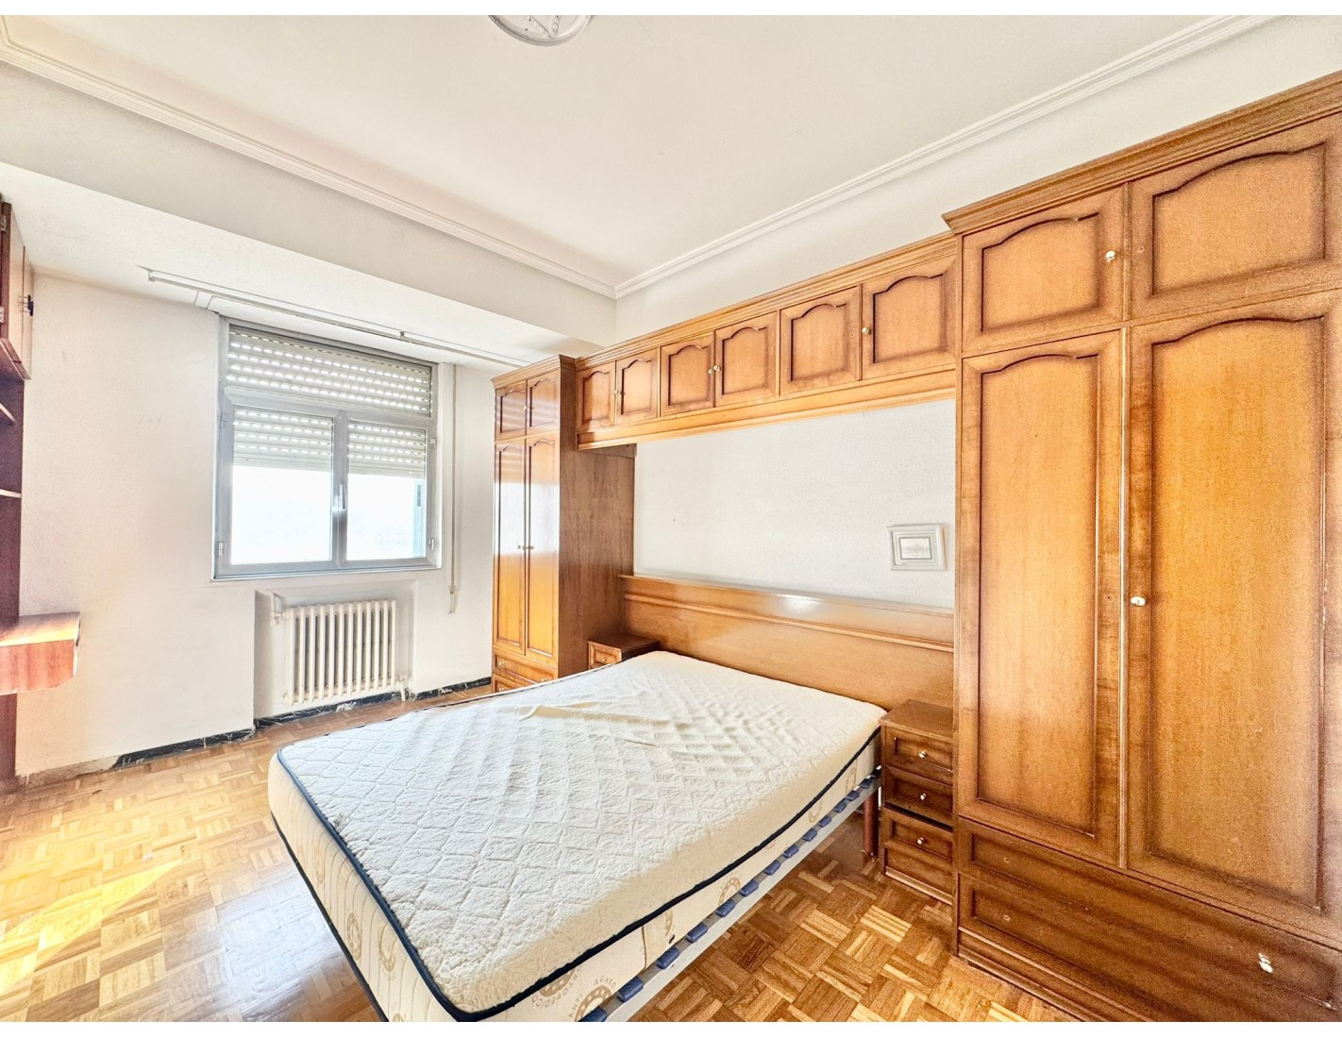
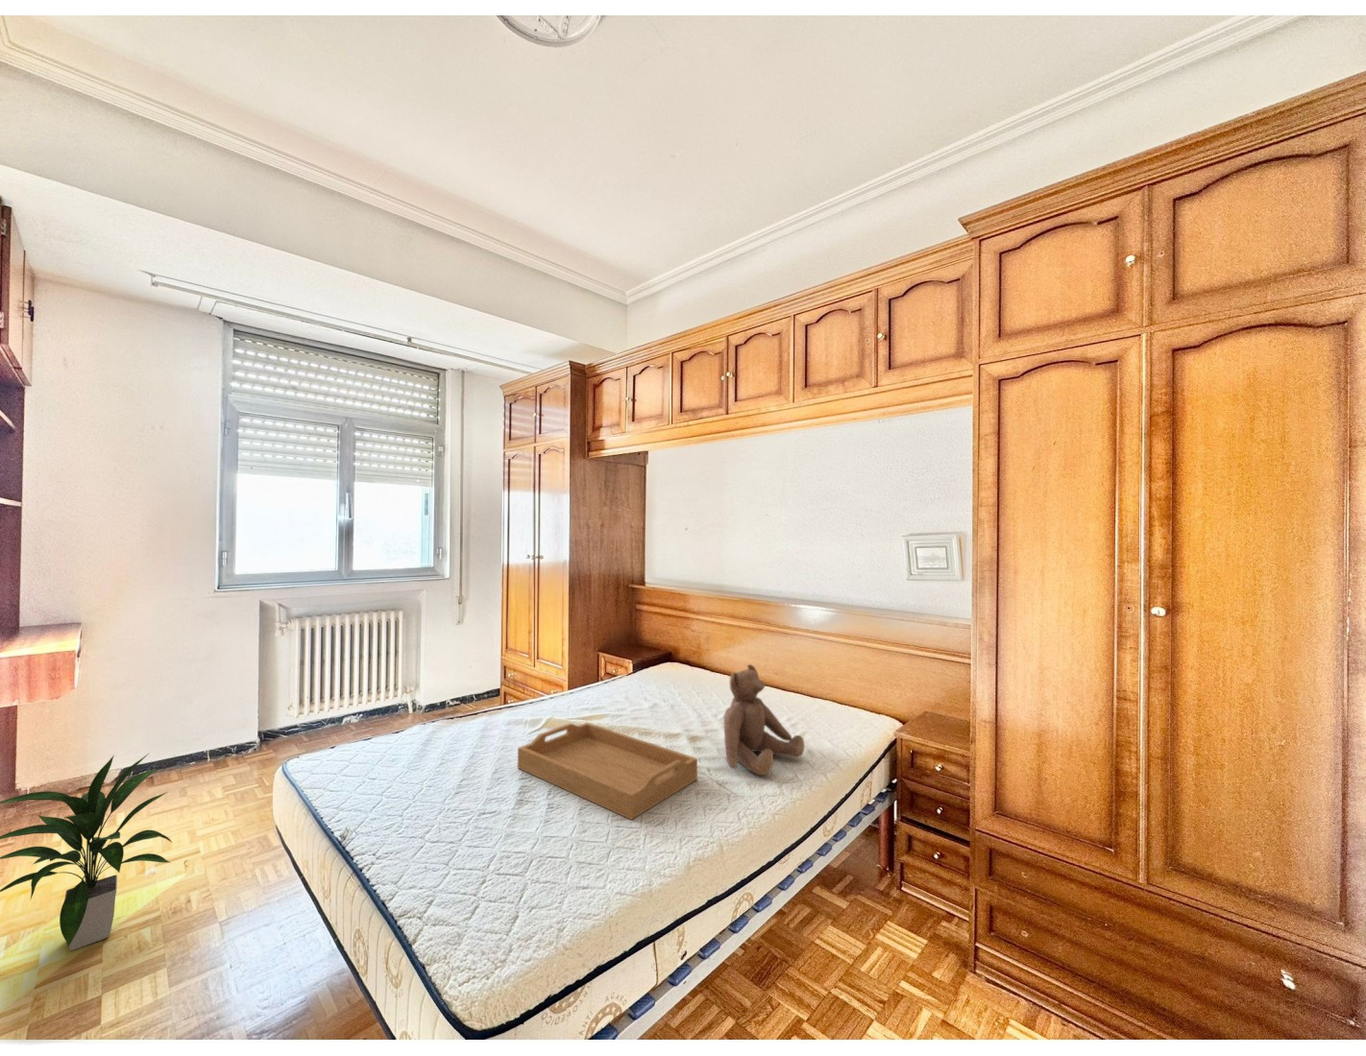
+ teddy bear (760, 715)
+ indoor plant (86, 852)
+ serving tray (605, 759)
